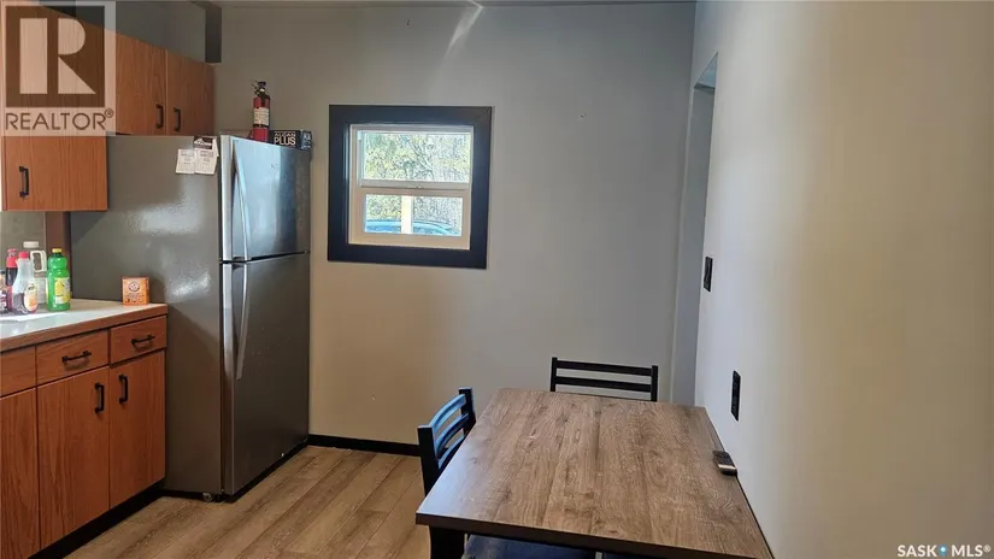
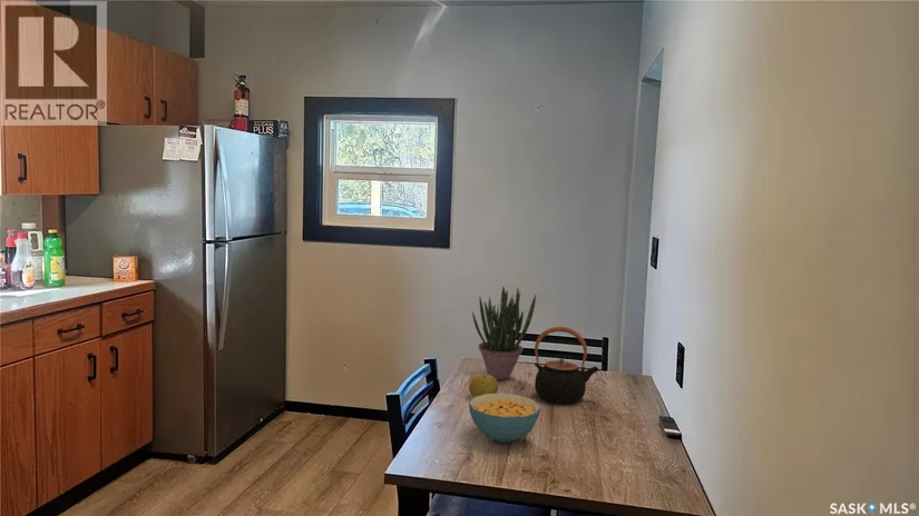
+ potted plant (502, 330)
+ cereal bowl (504, 421)
+ teapot (566, 363)
+ fruit (483, 386)
